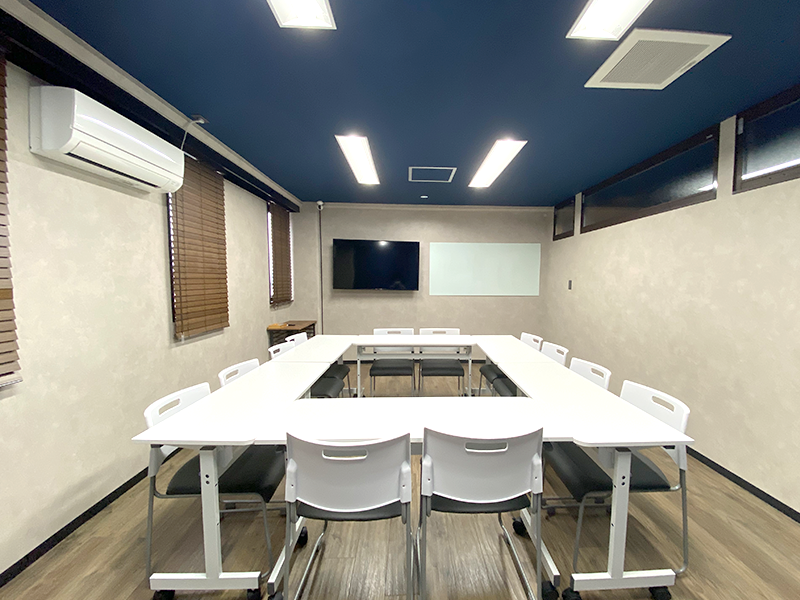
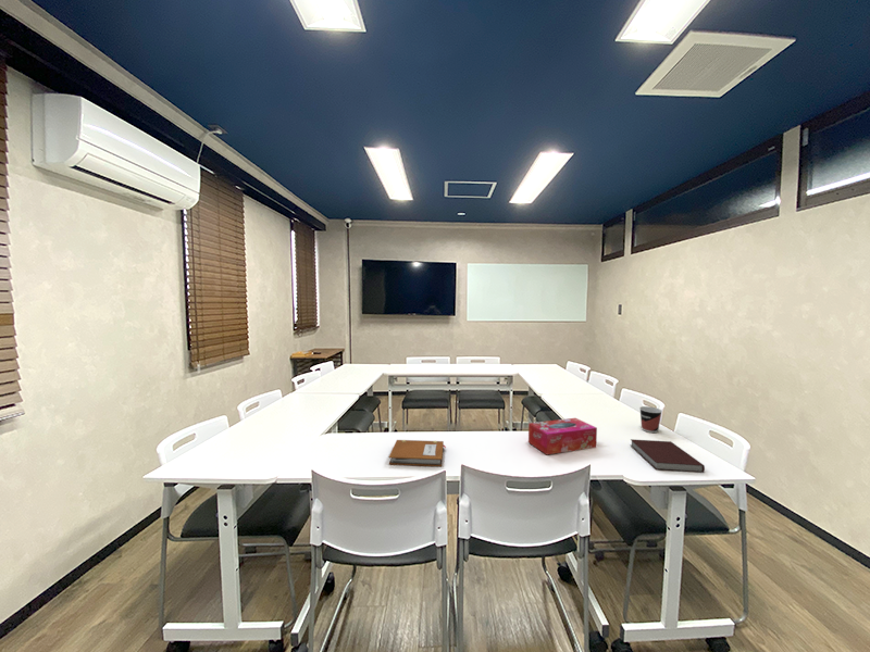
+ cup (649, 419)
+ notebook (419, 451)
+ tissue box (561, 435)
+ notebook (663, 454)
